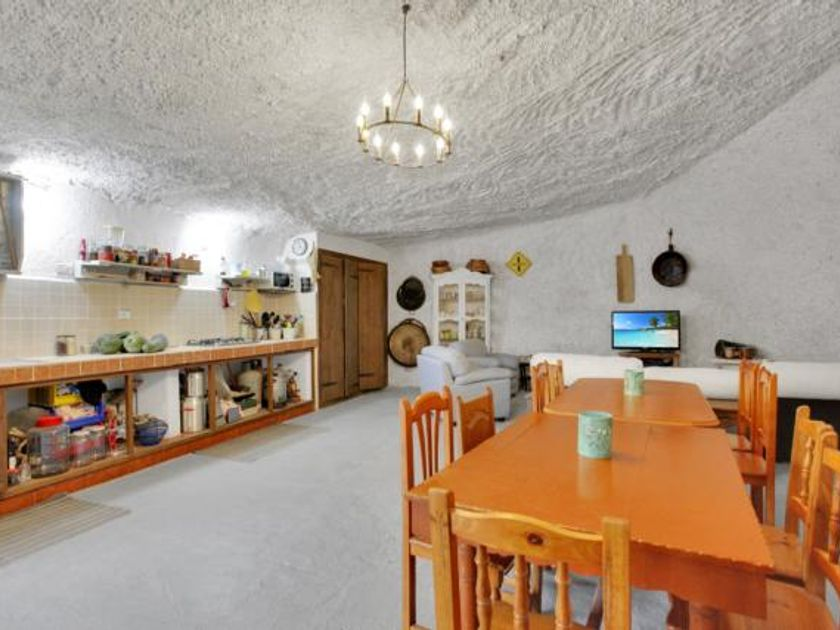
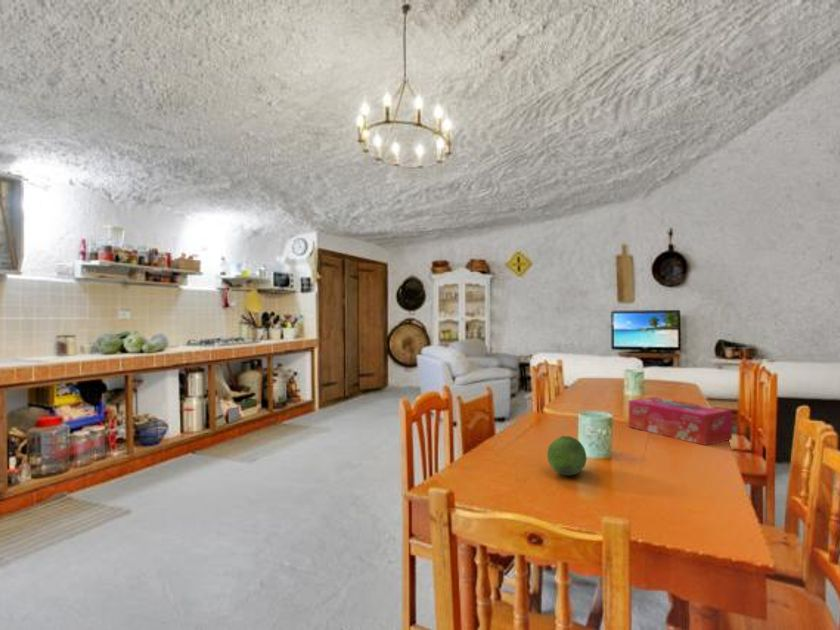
+ fruit (568, 454)
+ tissue box (677, 418)
